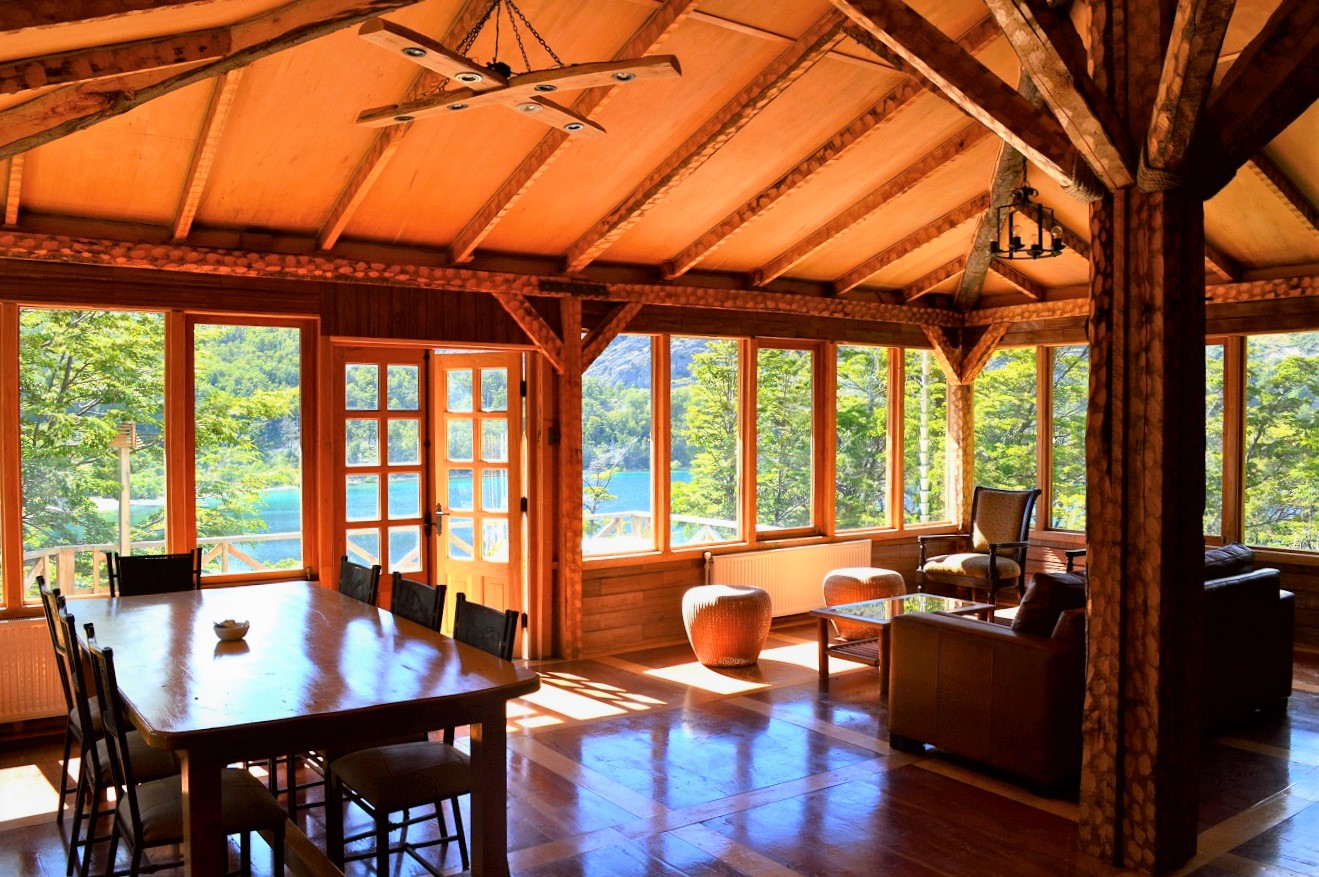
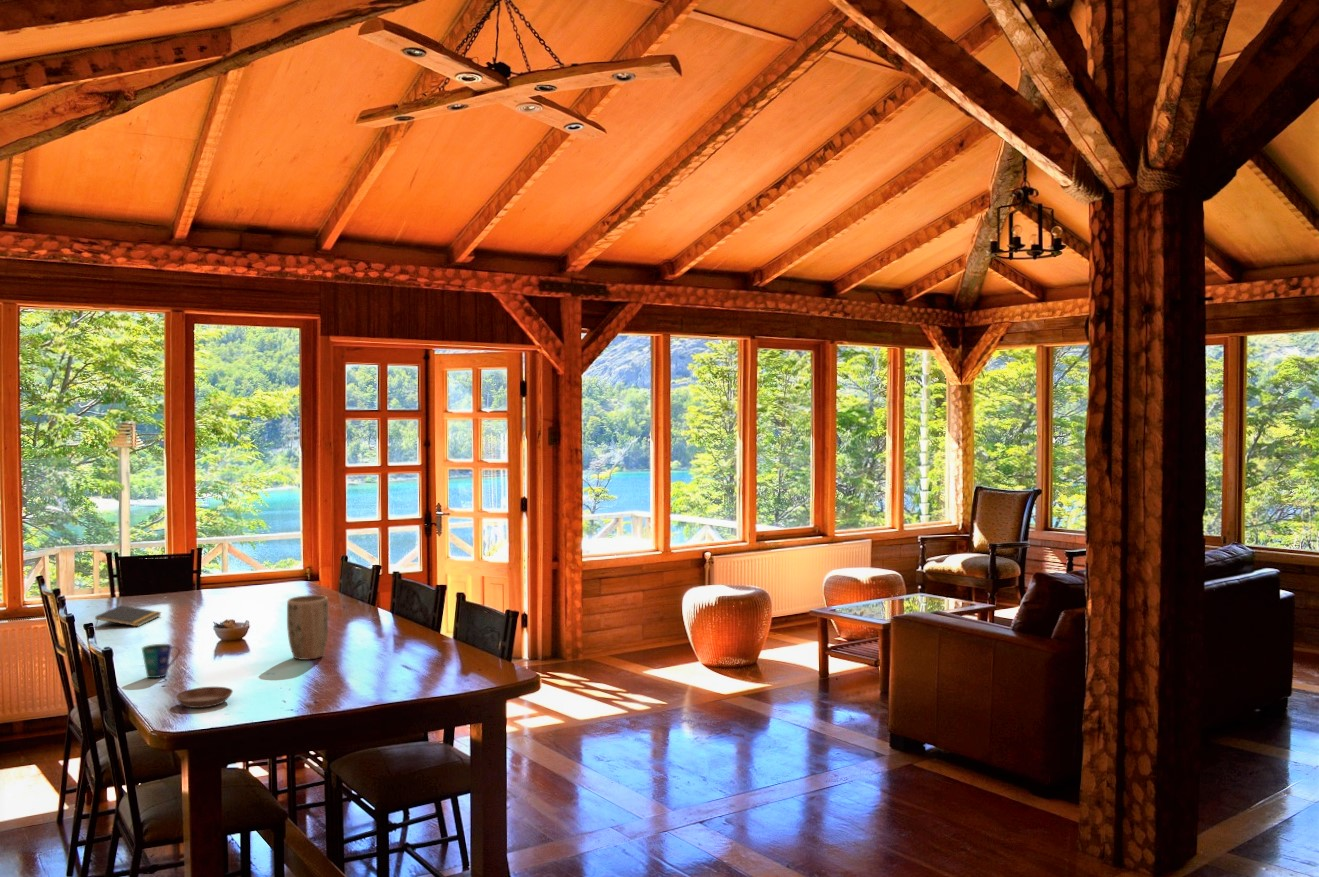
+ plant pot (308, 627)
+ saucer (204, 698)
+ notepad (129, 615)
+ cup (161, 660)
